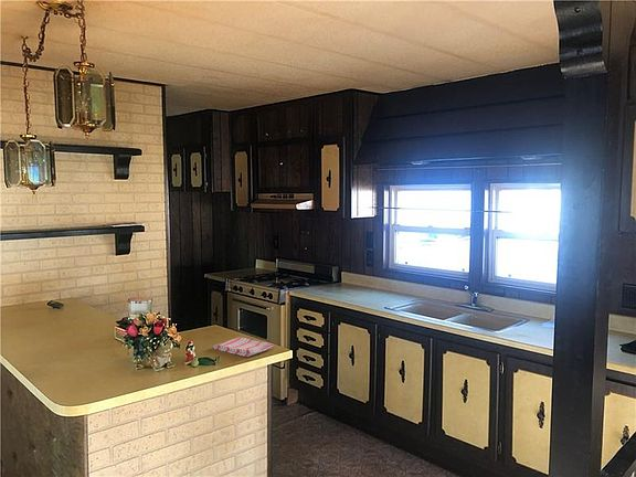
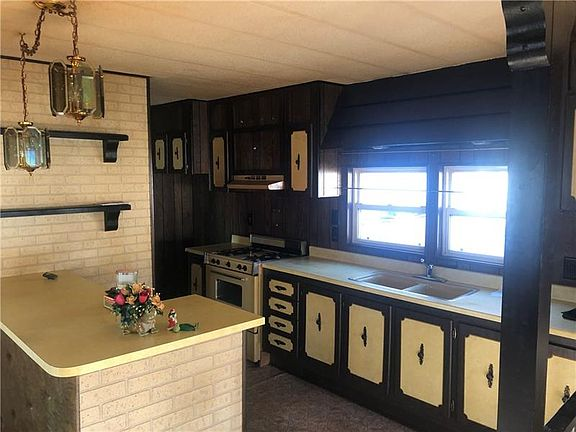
- dish towel (243, 344)
